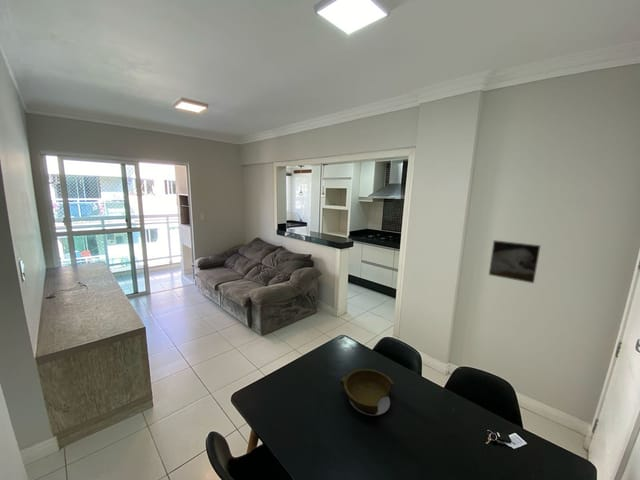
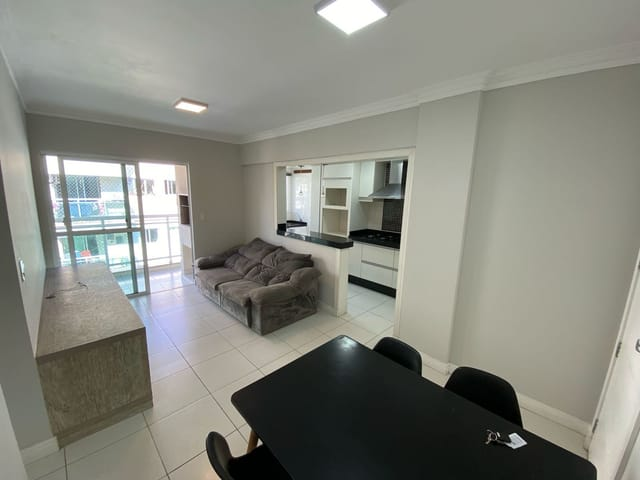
- bowl (368, 392)
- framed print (513, 260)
